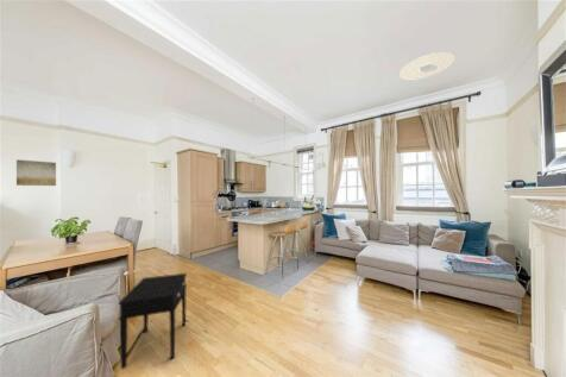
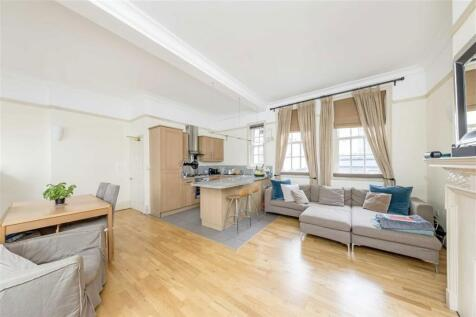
- side table (158, 313)
- wall art (37, 172)
- ceiling light (424, 65)
